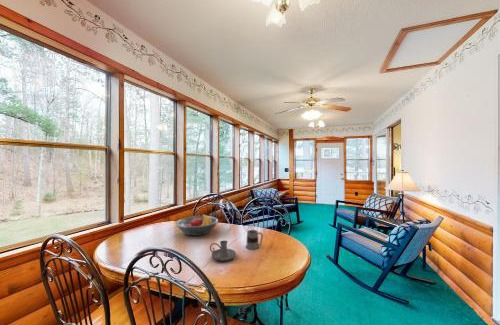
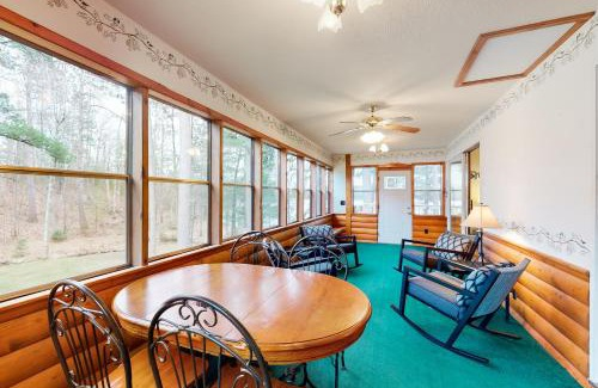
- mug (254, 239)
- candle holder (221, 249)
- fruit bowl (197, 225)
